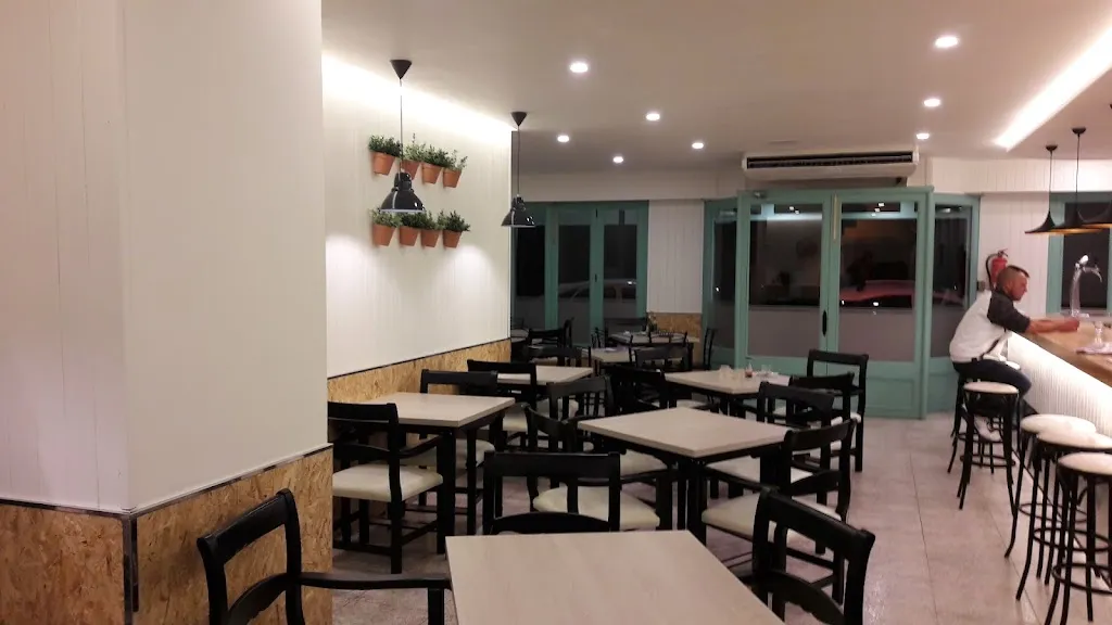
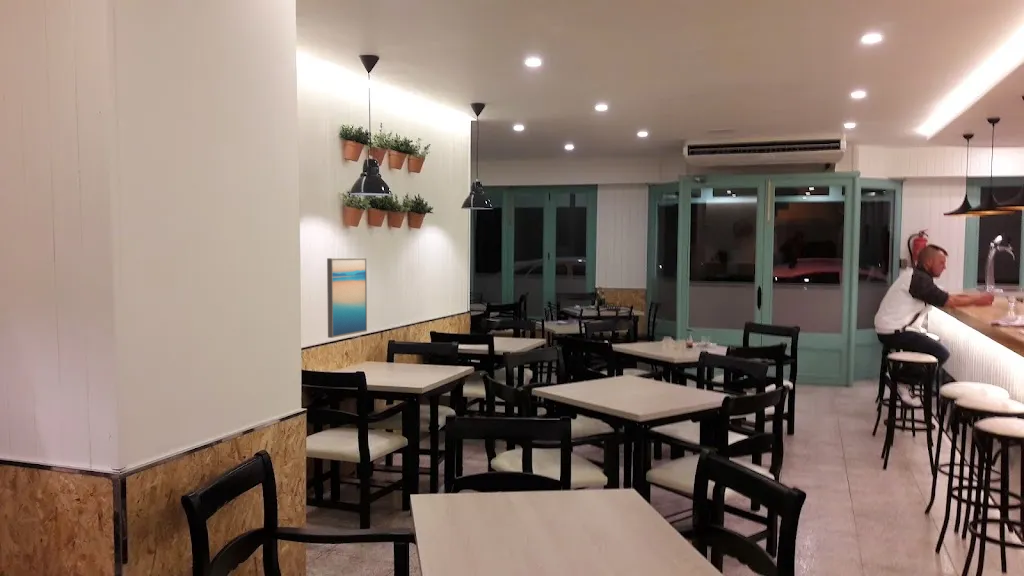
+ wall art (347, 296)
